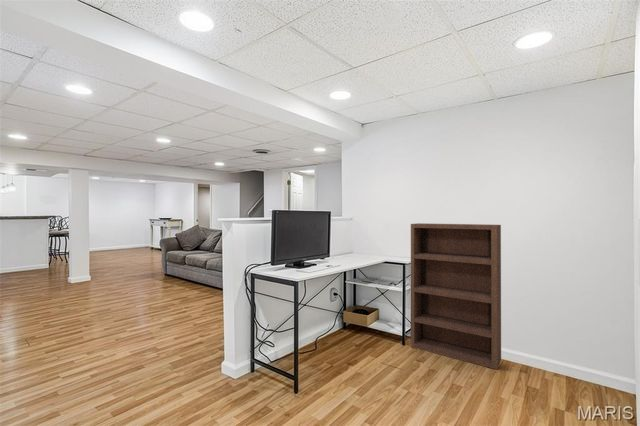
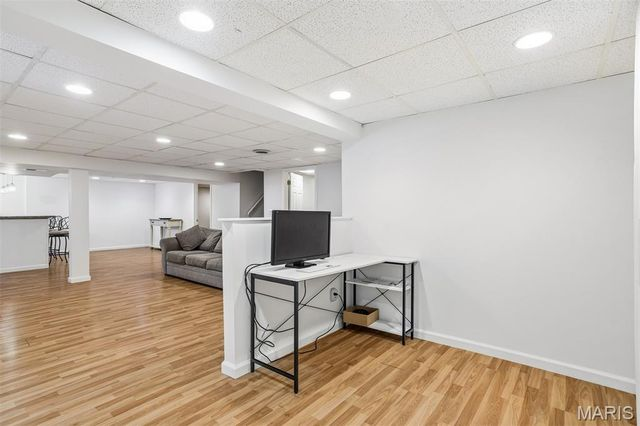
- bookcase (453, 288)
